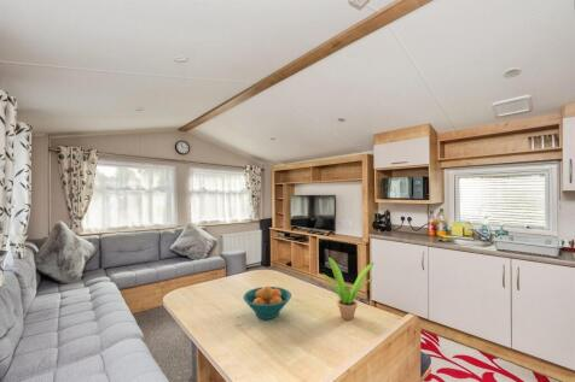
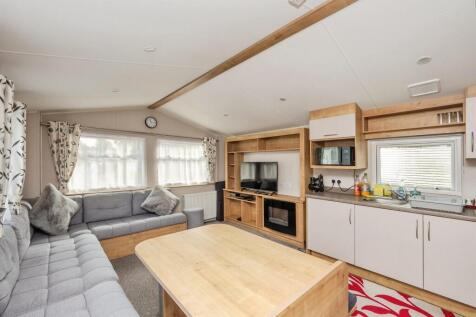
- potted plant (348, 290)
- fruit bowl (267, 300)
